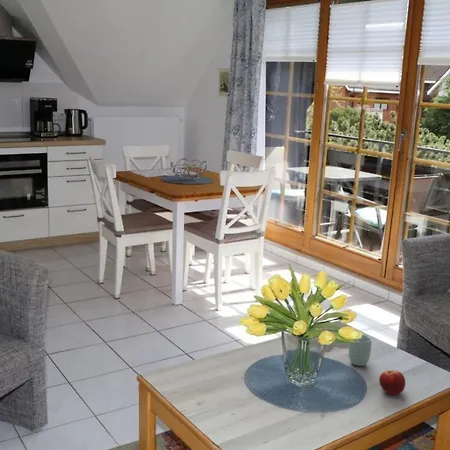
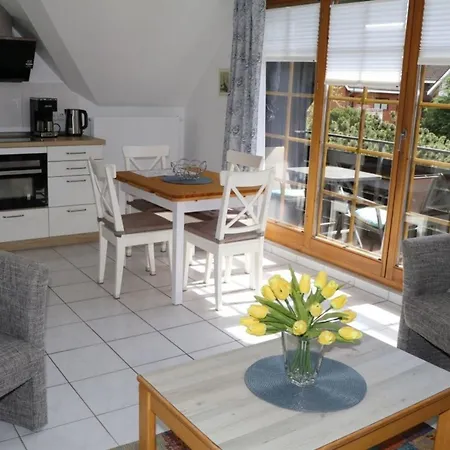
- fruit (392, 381)
- cup (359, 350)
